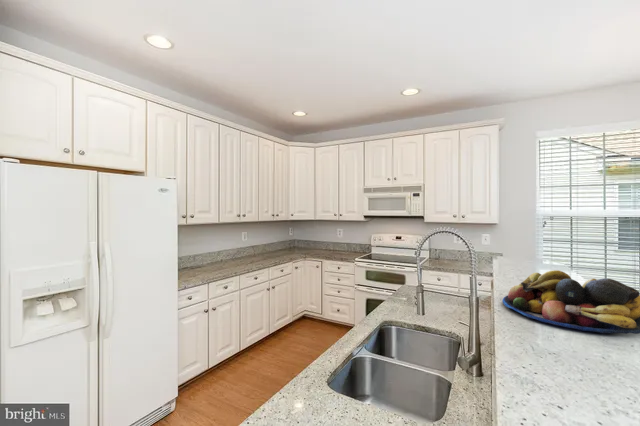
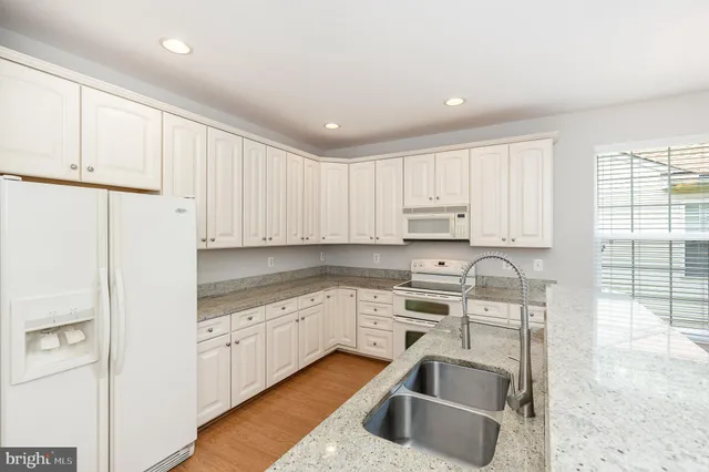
- fruit bowl (567, 291)
